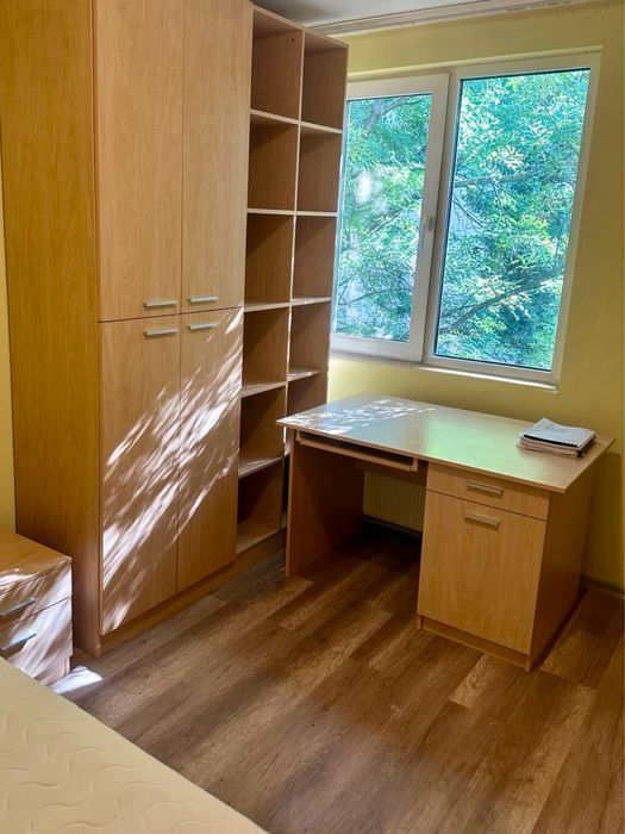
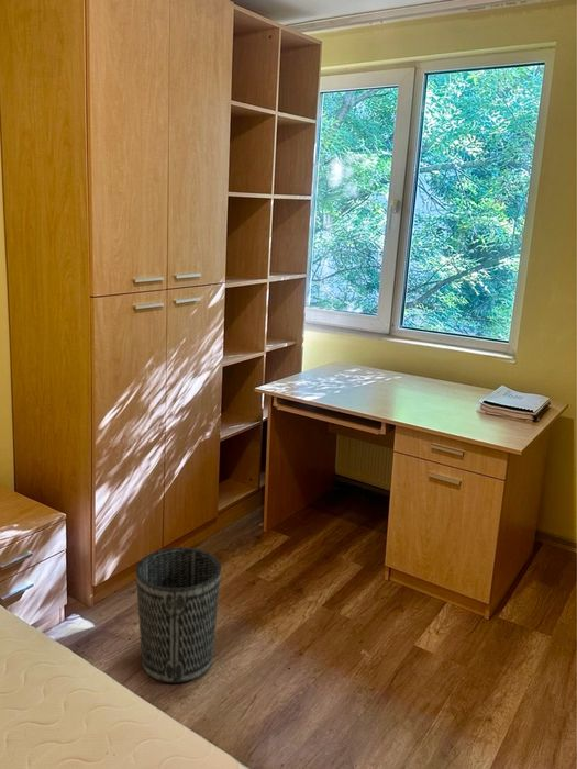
+ wastebasket (178, 614)
